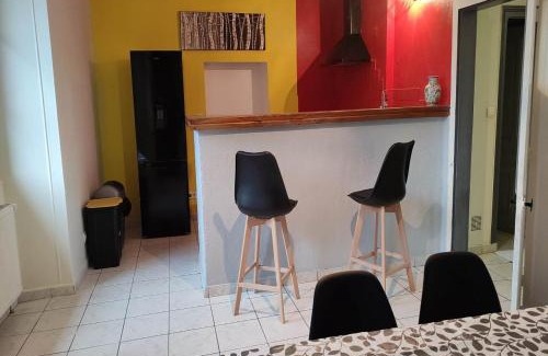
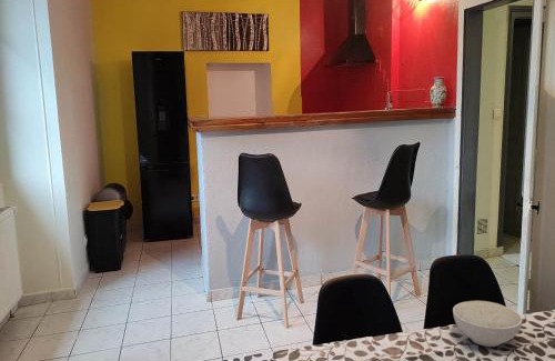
+ bowl (486, 323)
